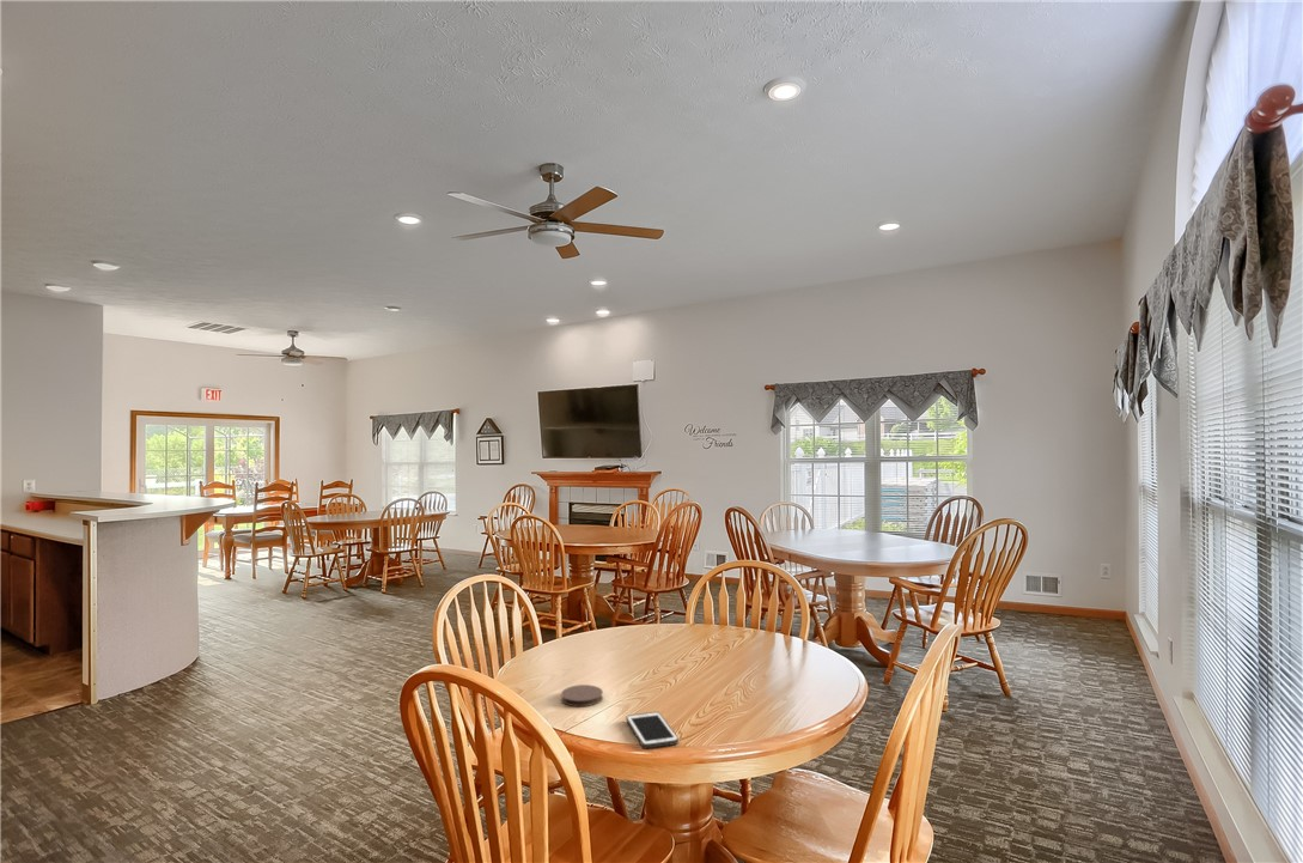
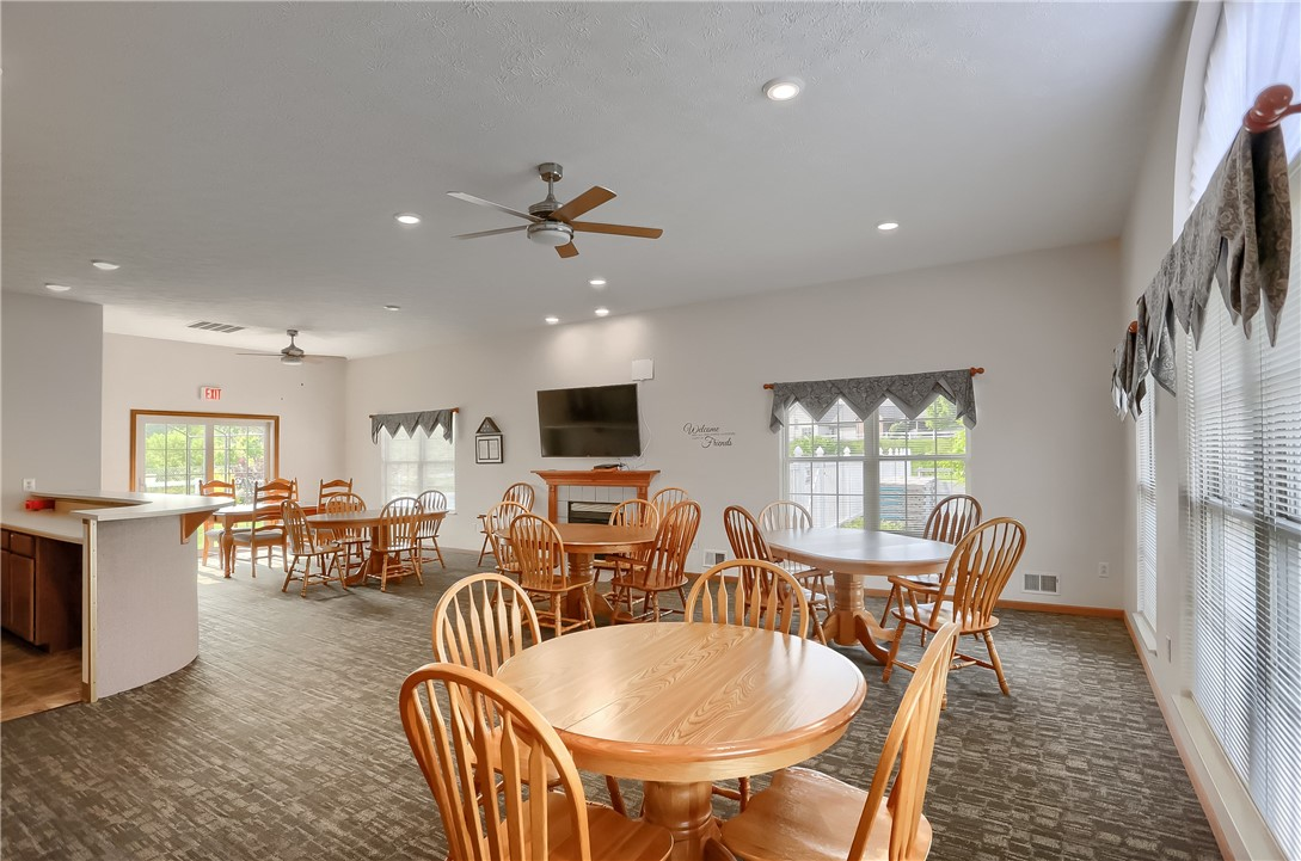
- coaster (582, 695)
- cell phone (651, 729)
